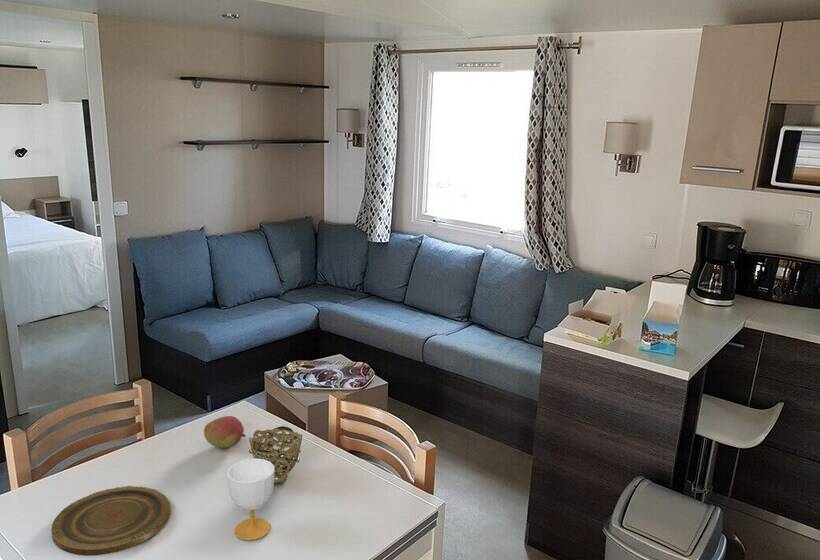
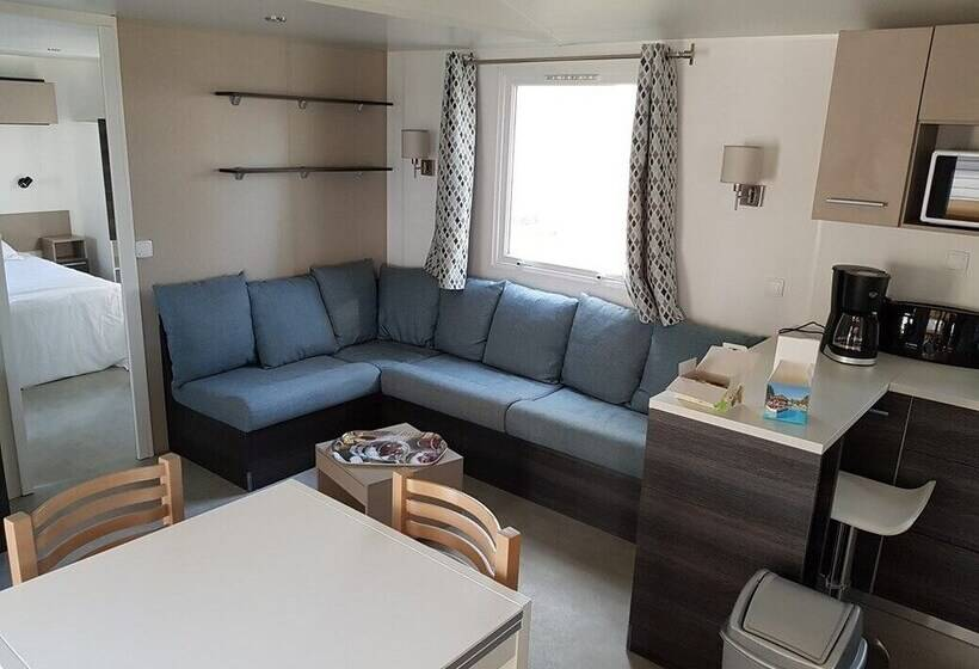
- fruit (225, 432)
- plate (113, 517)
- cup (251, 500)
- decorative bowl (276, 458)
